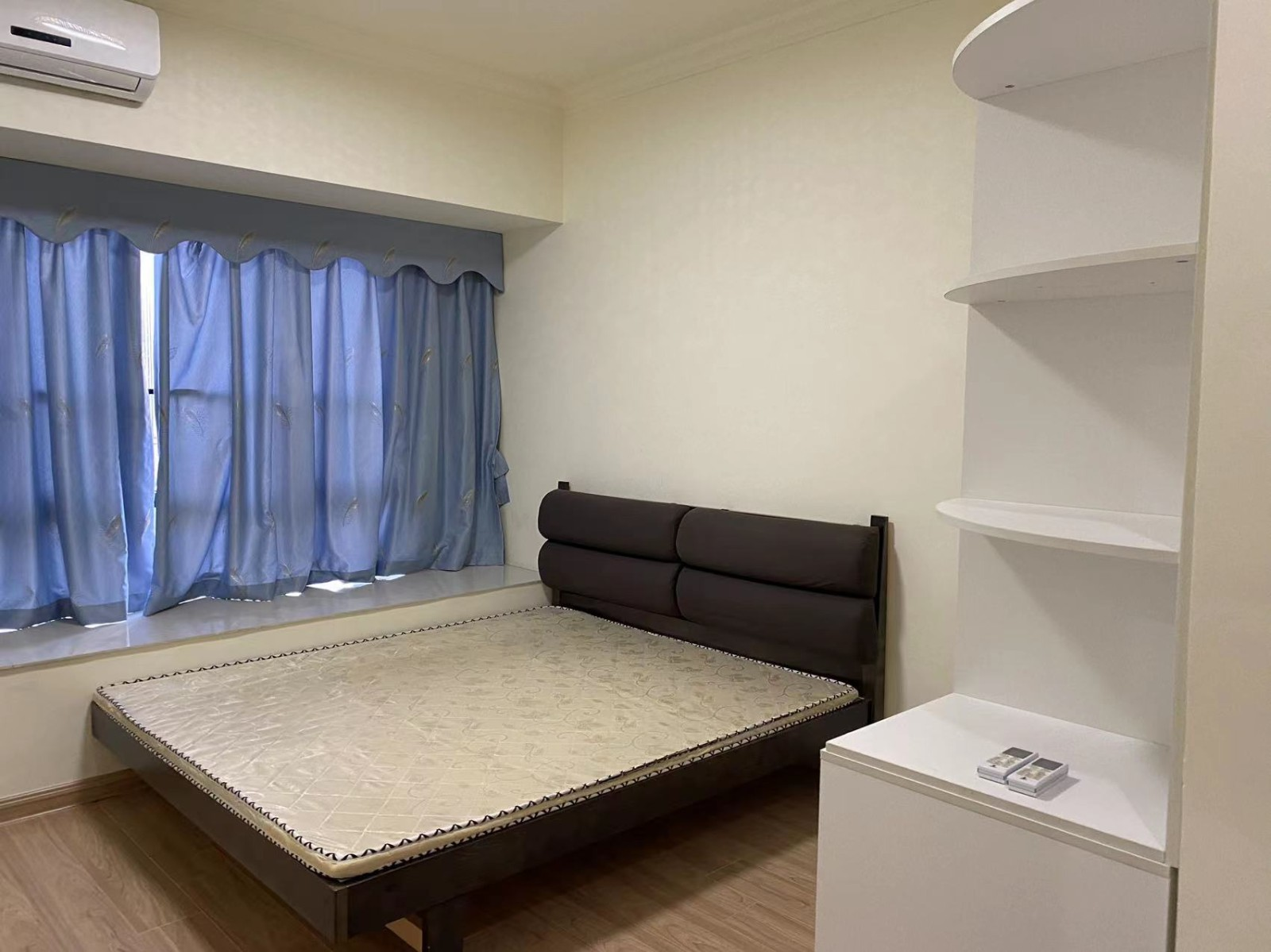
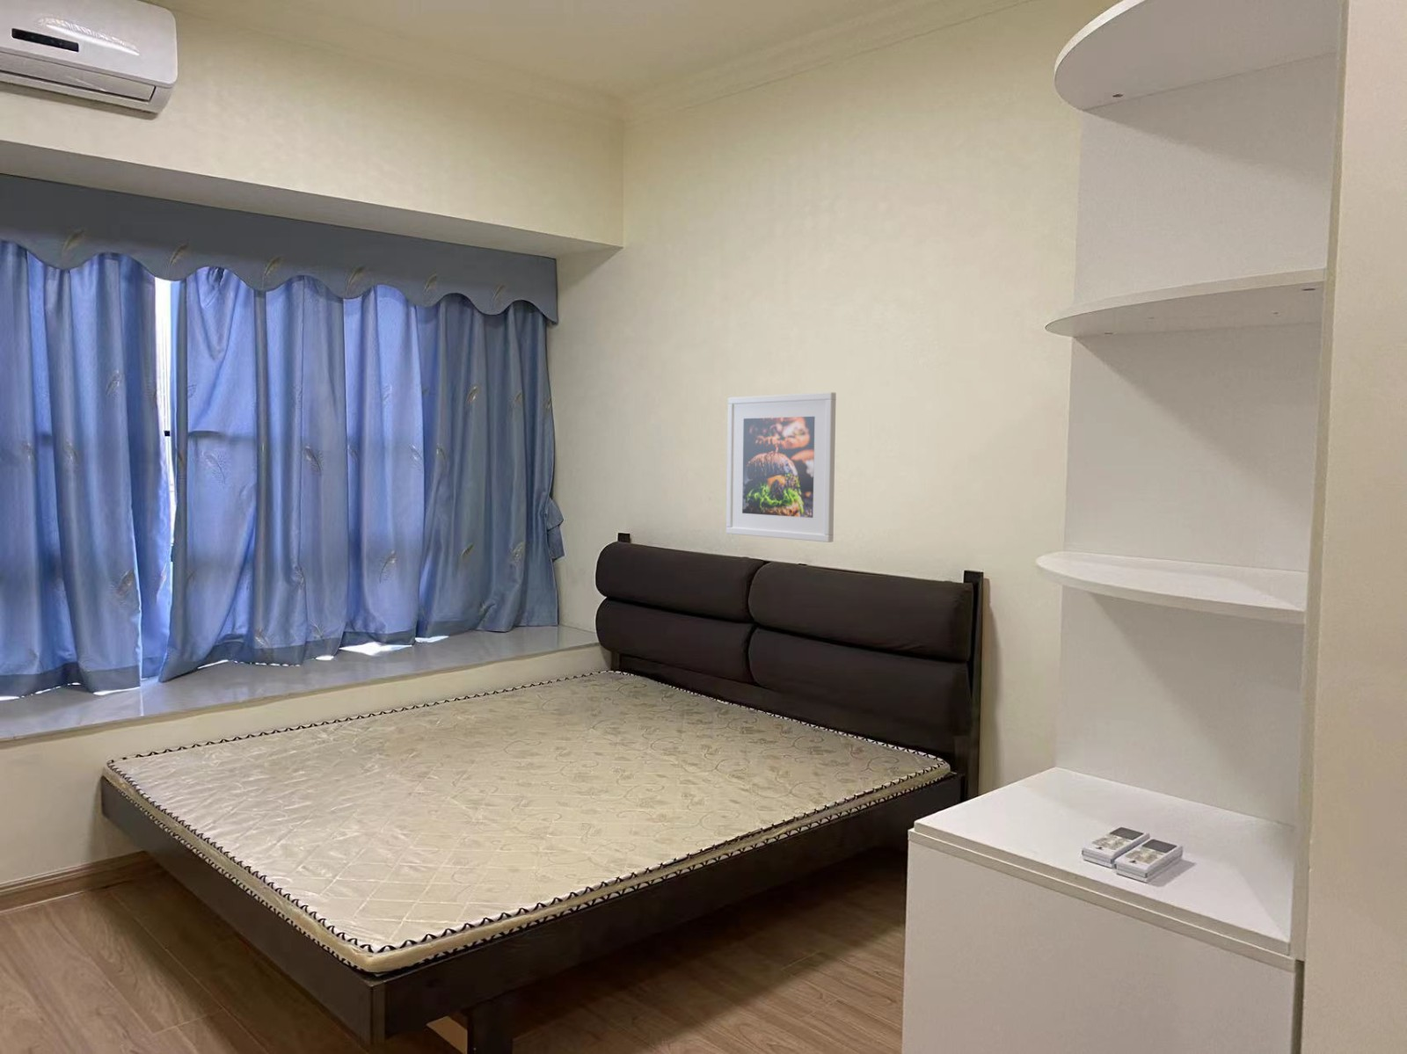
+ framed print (778, 466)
